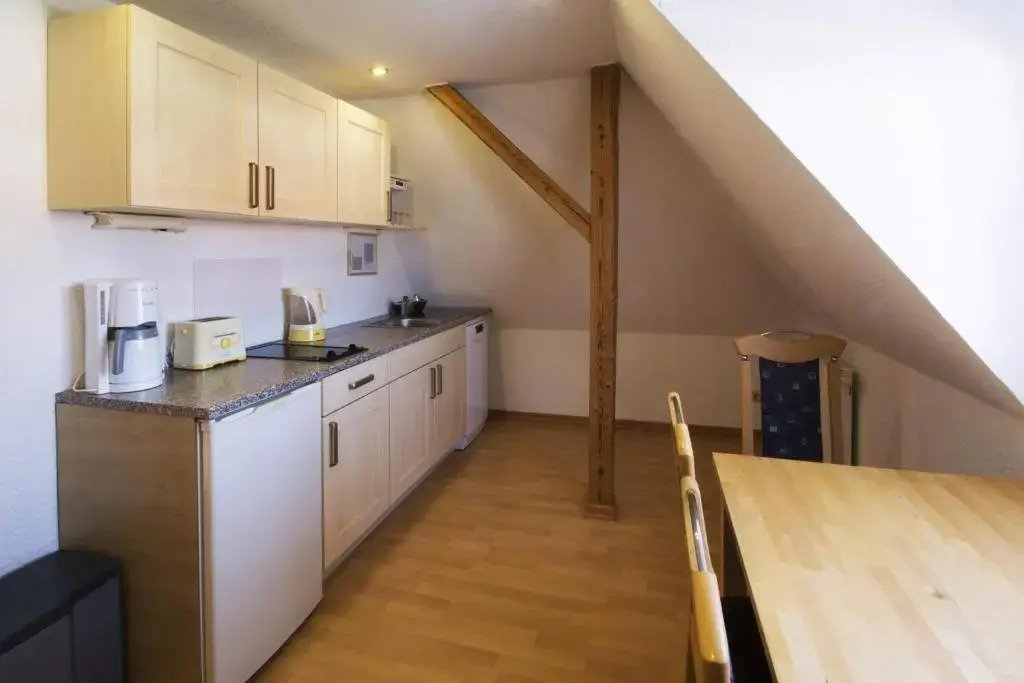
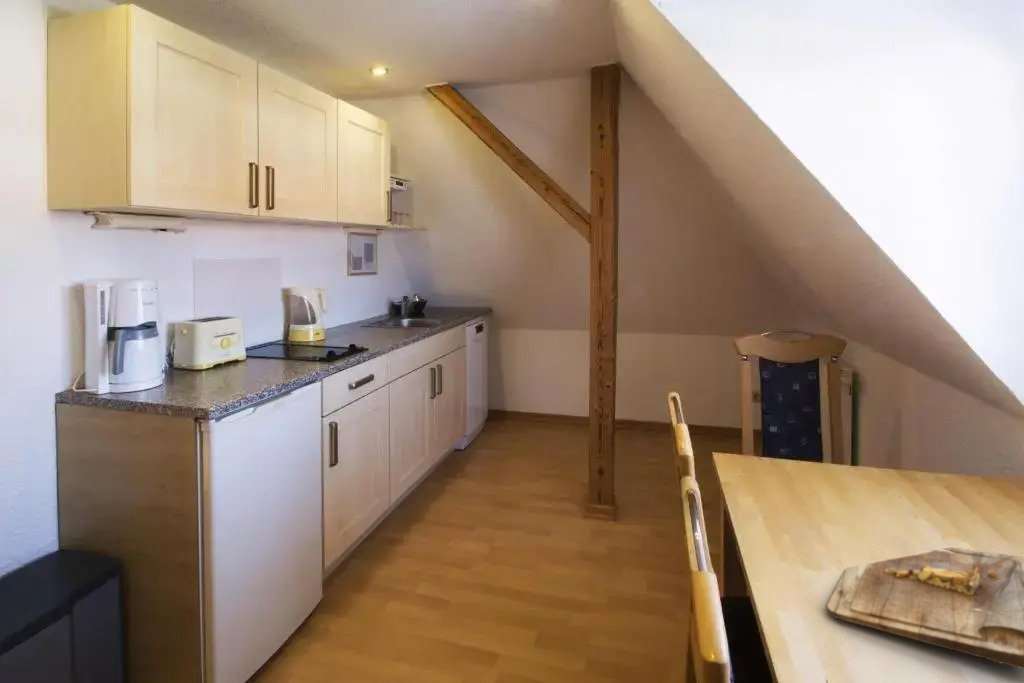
+ cutting board (937, 575)
